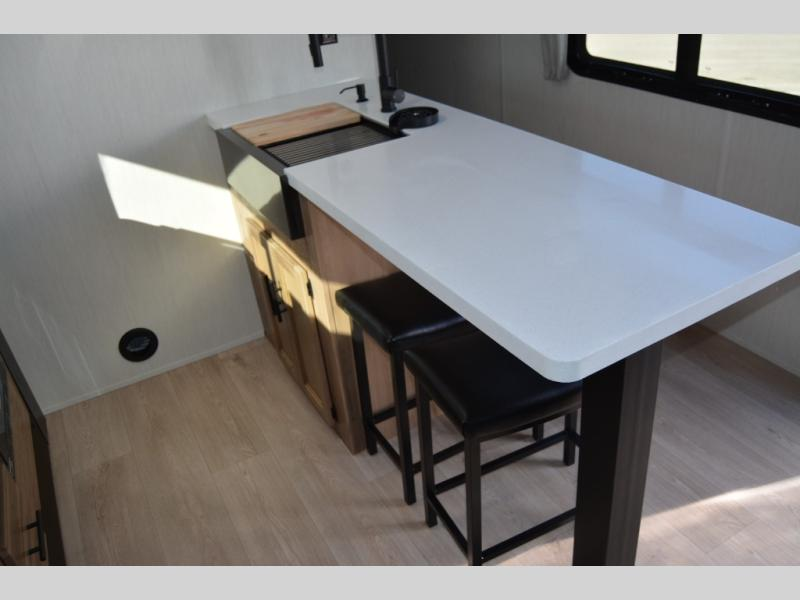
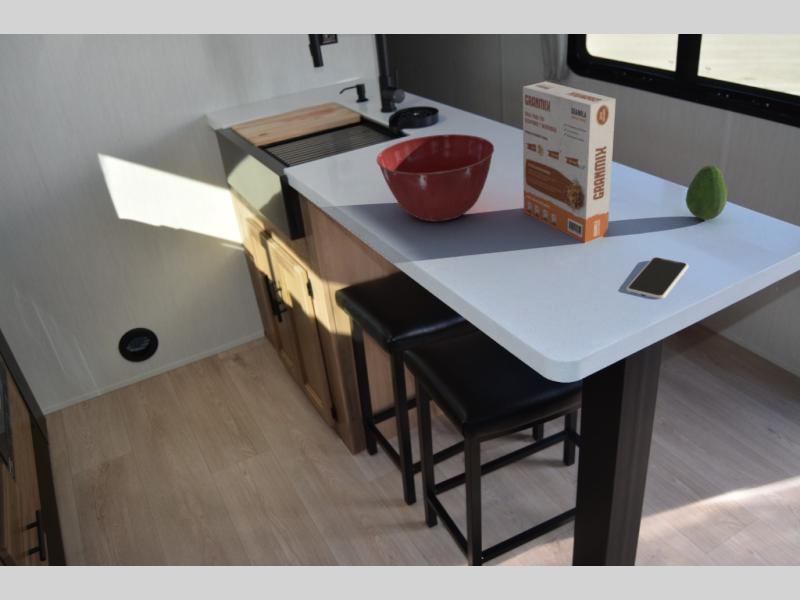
+ fruit (706, 193)
+ mixing bowl (437, 181)
+ cereal box (565, 161)
+ smartphone (657, 277)
